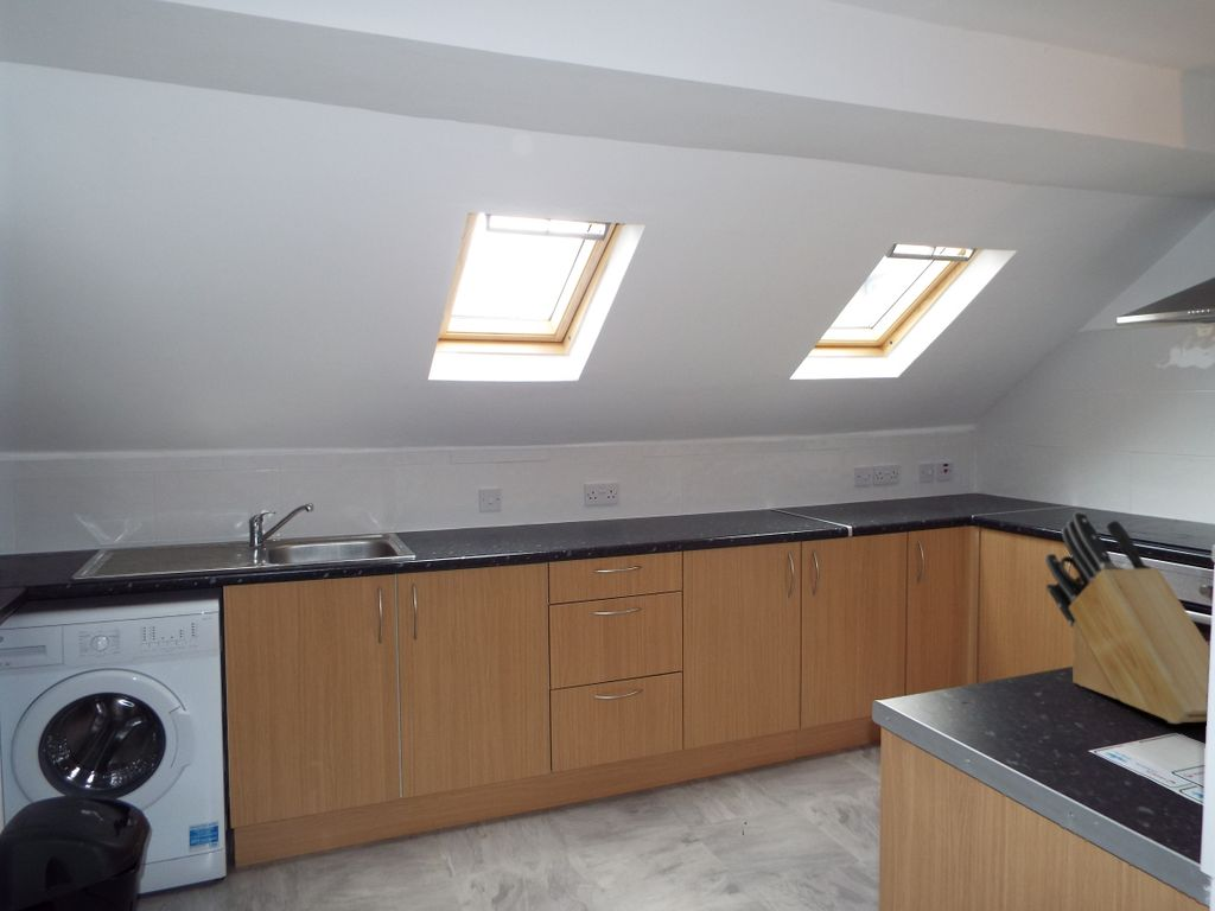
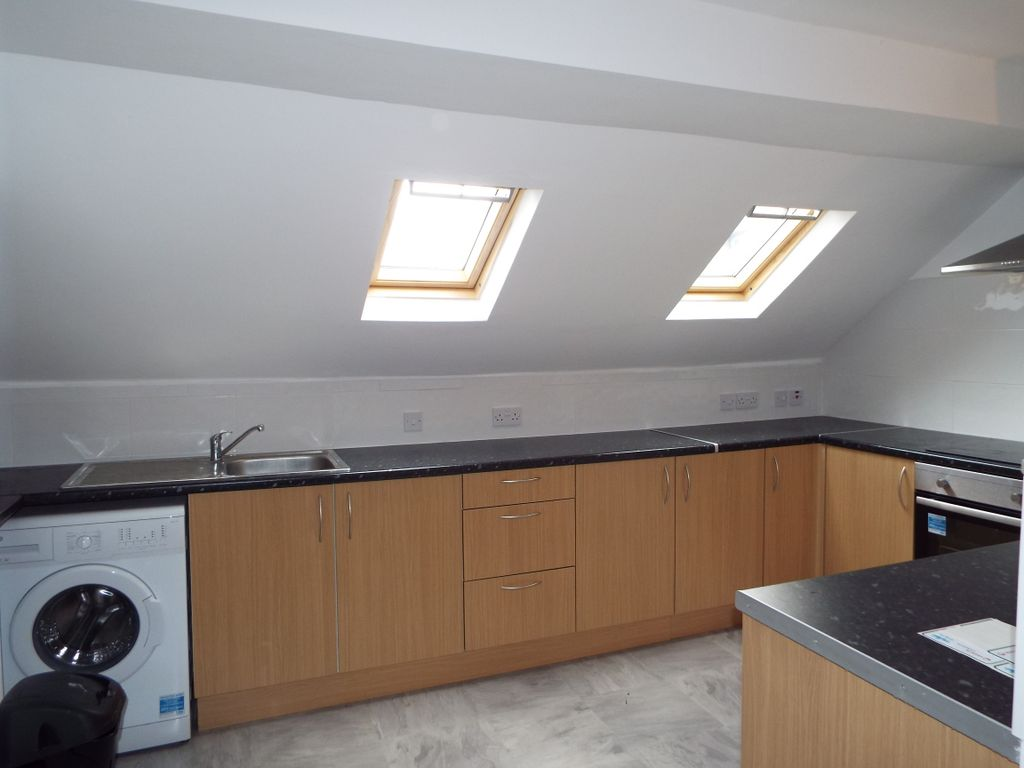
- knife block (1133, 606)
